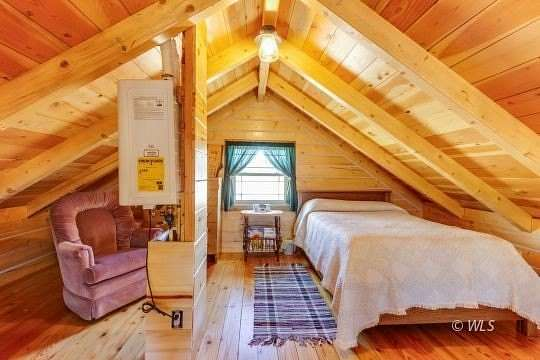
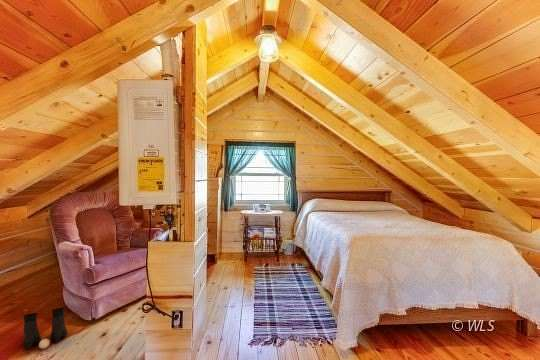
+ boots (52, 324)
